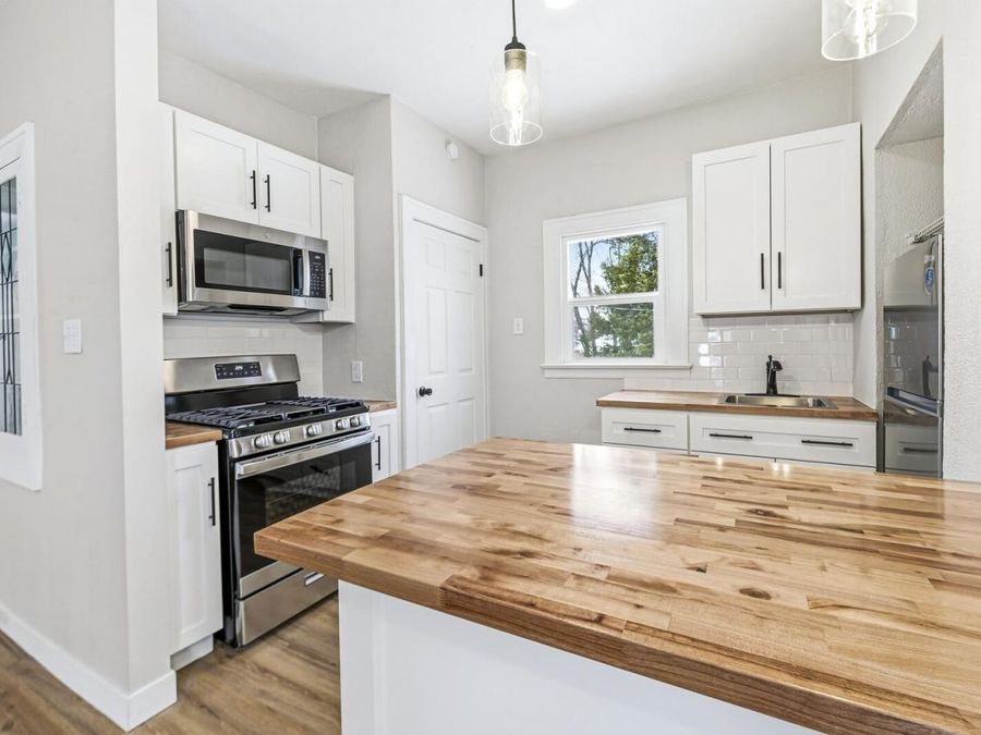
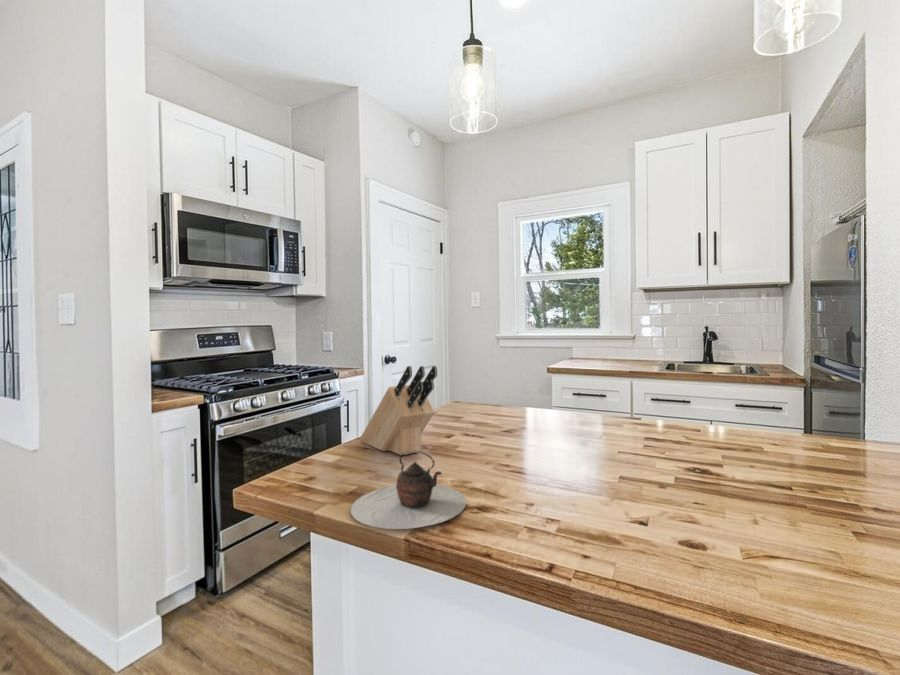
+ teapot (409, 477)
+ knife block (398, 405)
